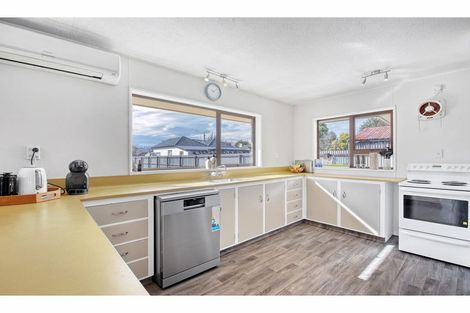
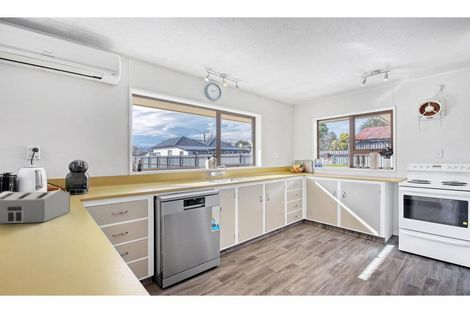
+ toaster (31, 204)
